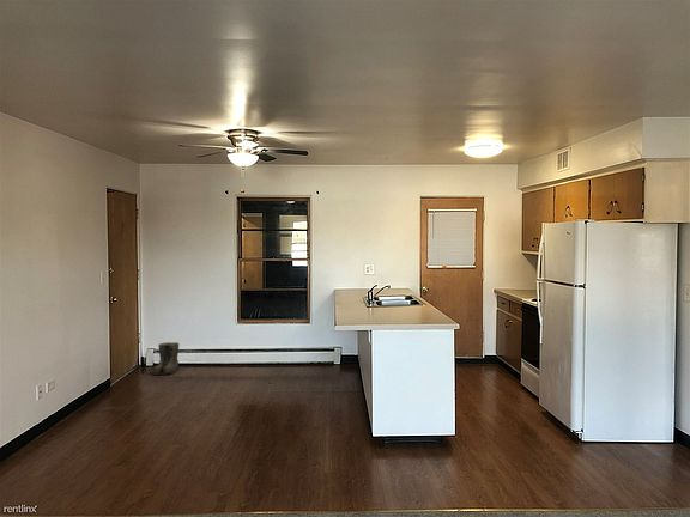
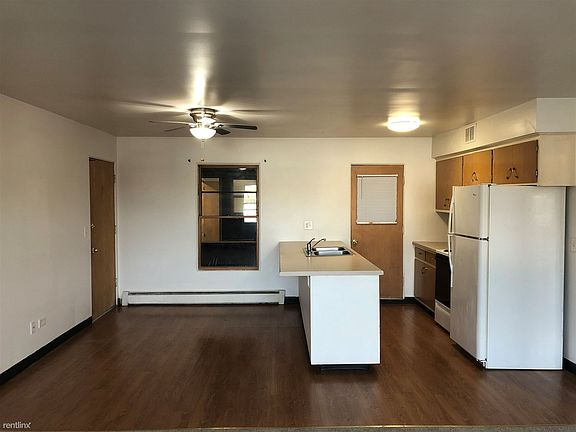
- boots (165, 358)
